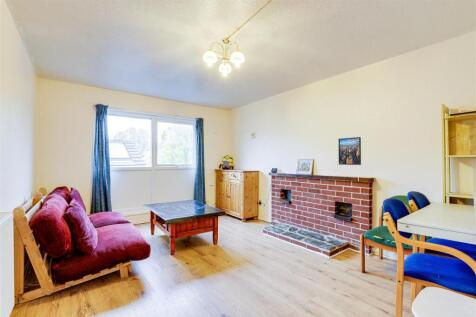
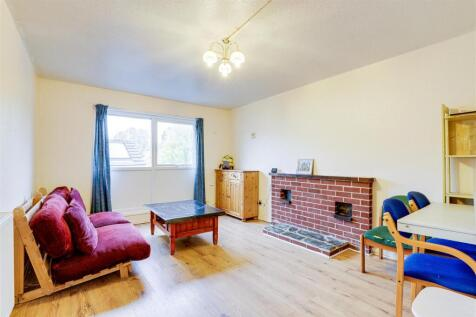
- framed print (349, 151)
